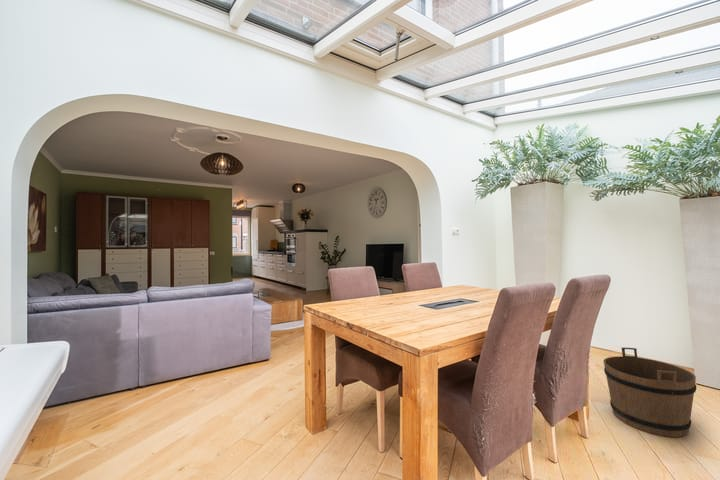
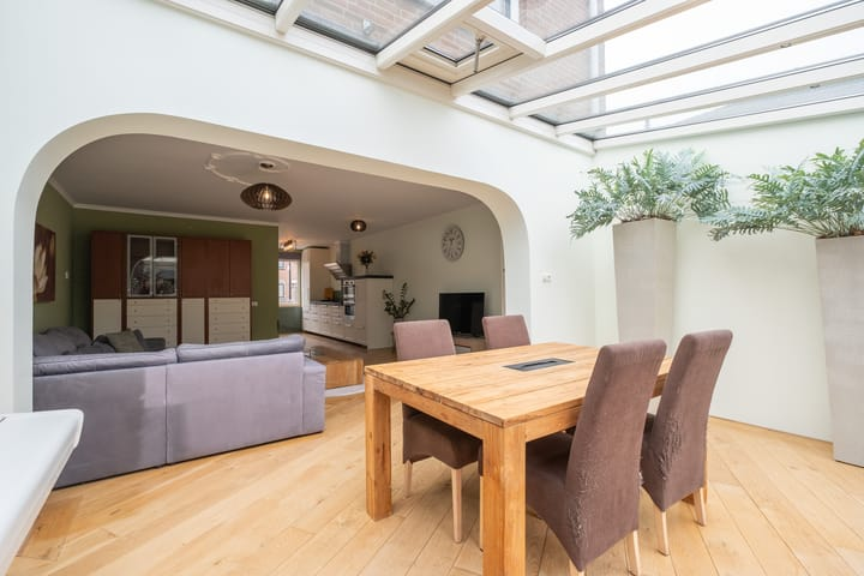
- bucket (647, 389)
